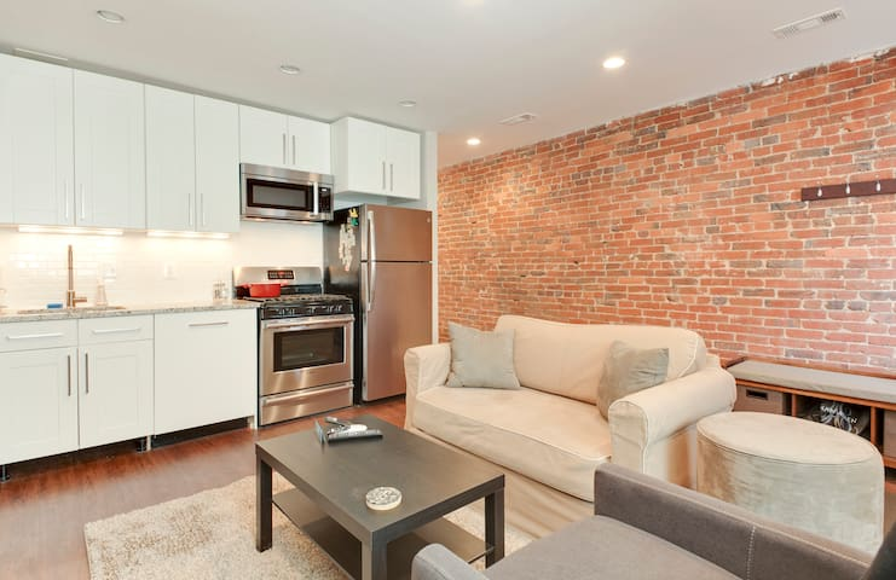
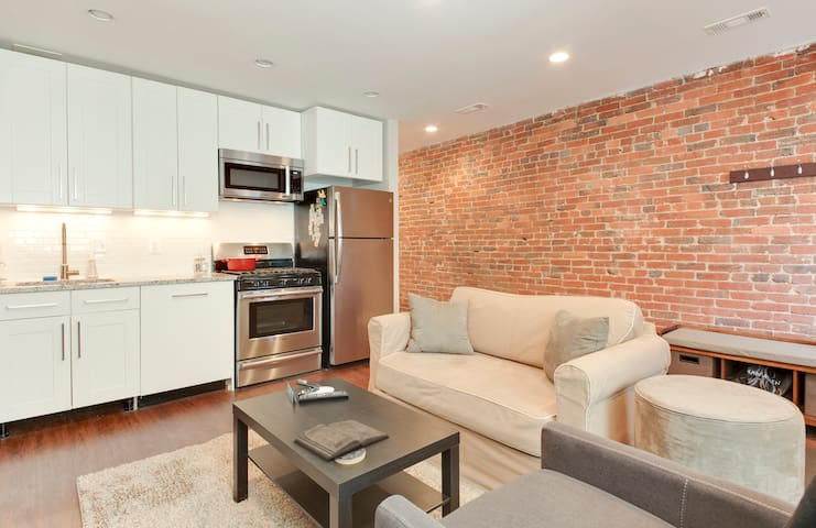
+ diary (341, 435)
